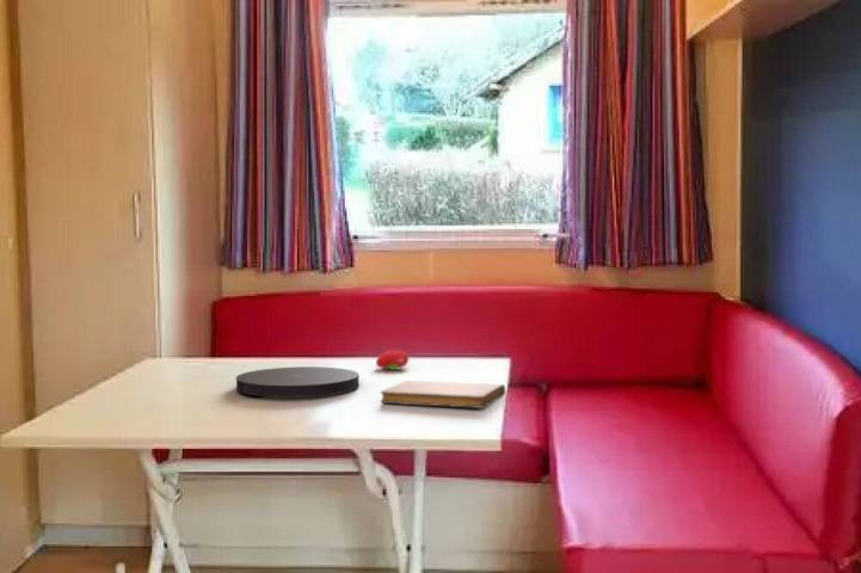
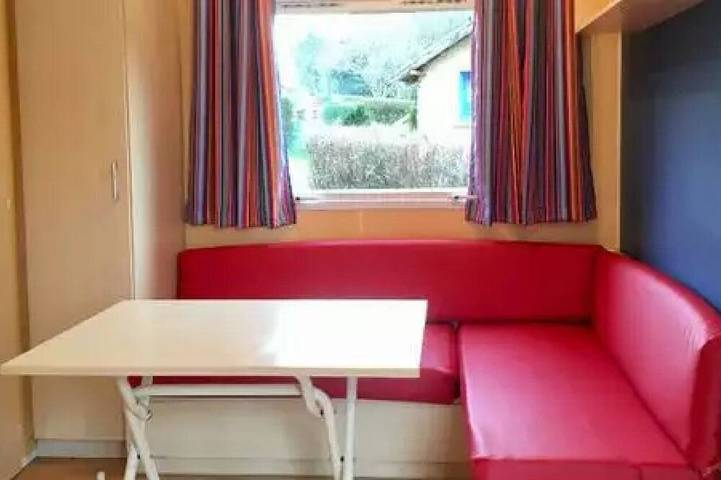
- plate (297, 381)
- notebook (443, 393)
- fruit (392, 359)
